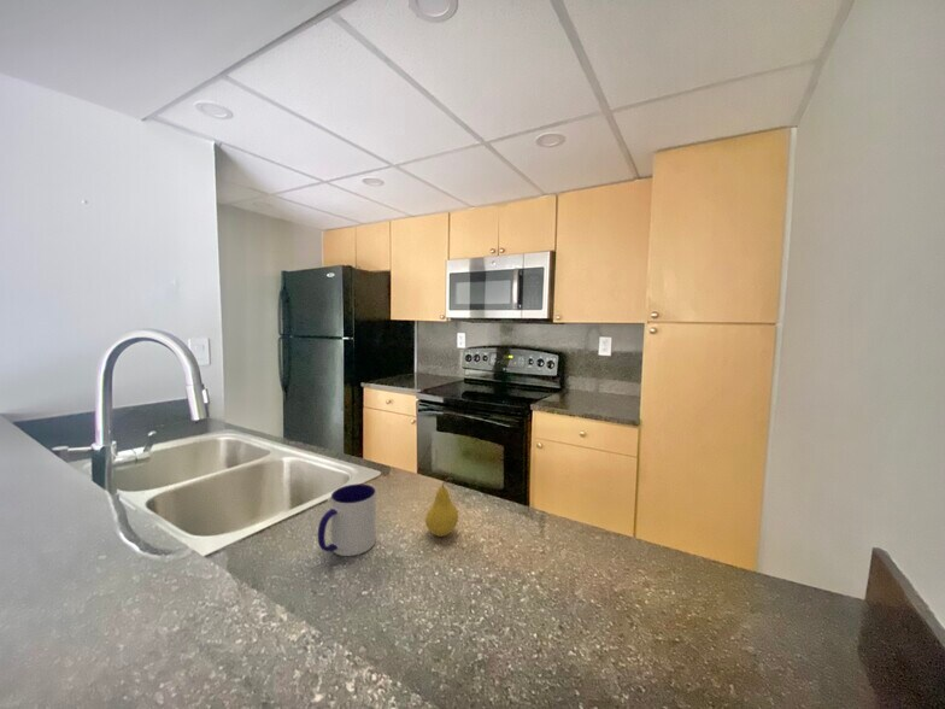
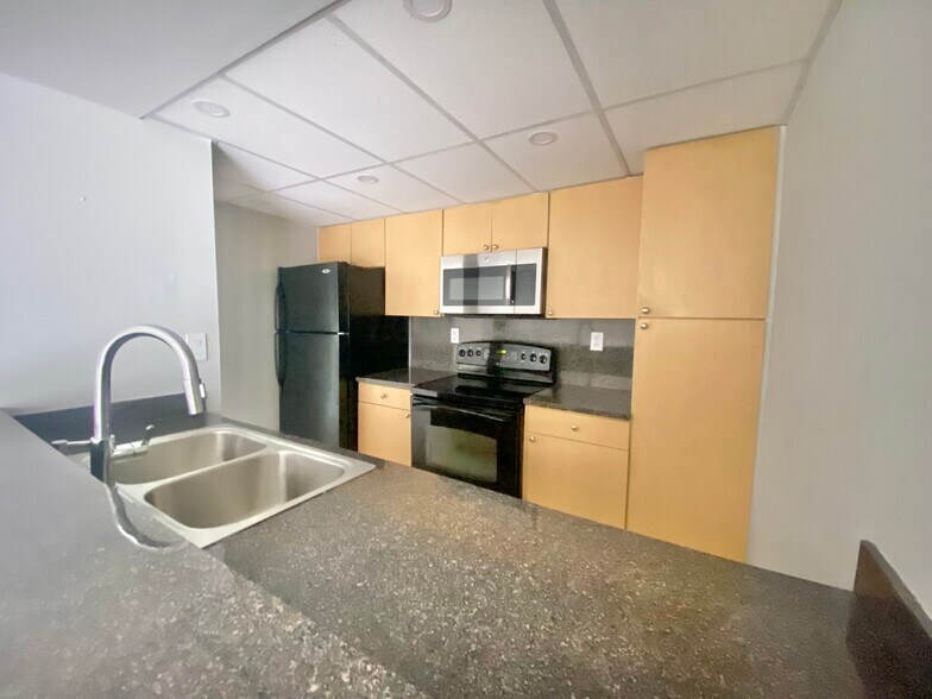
- fruit (441, 504)
- mug (346, 522)
